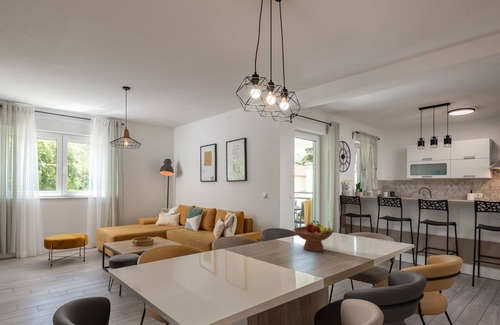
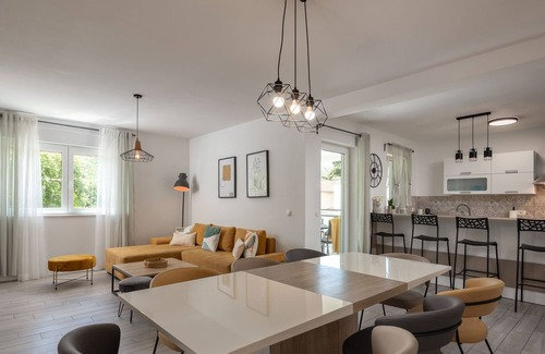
- fruit bowl (313, 235)
